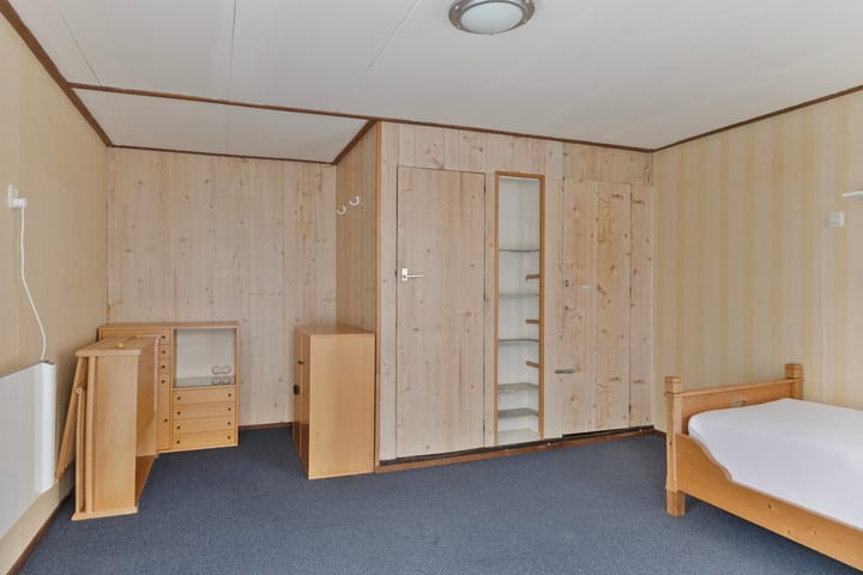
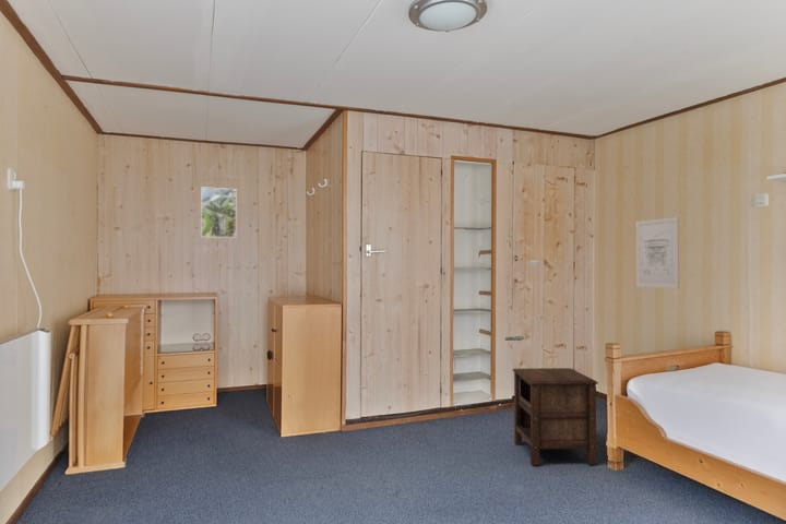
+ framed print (218, 213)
+ wall art (656, 253)
+ nightstand (552, 414)
